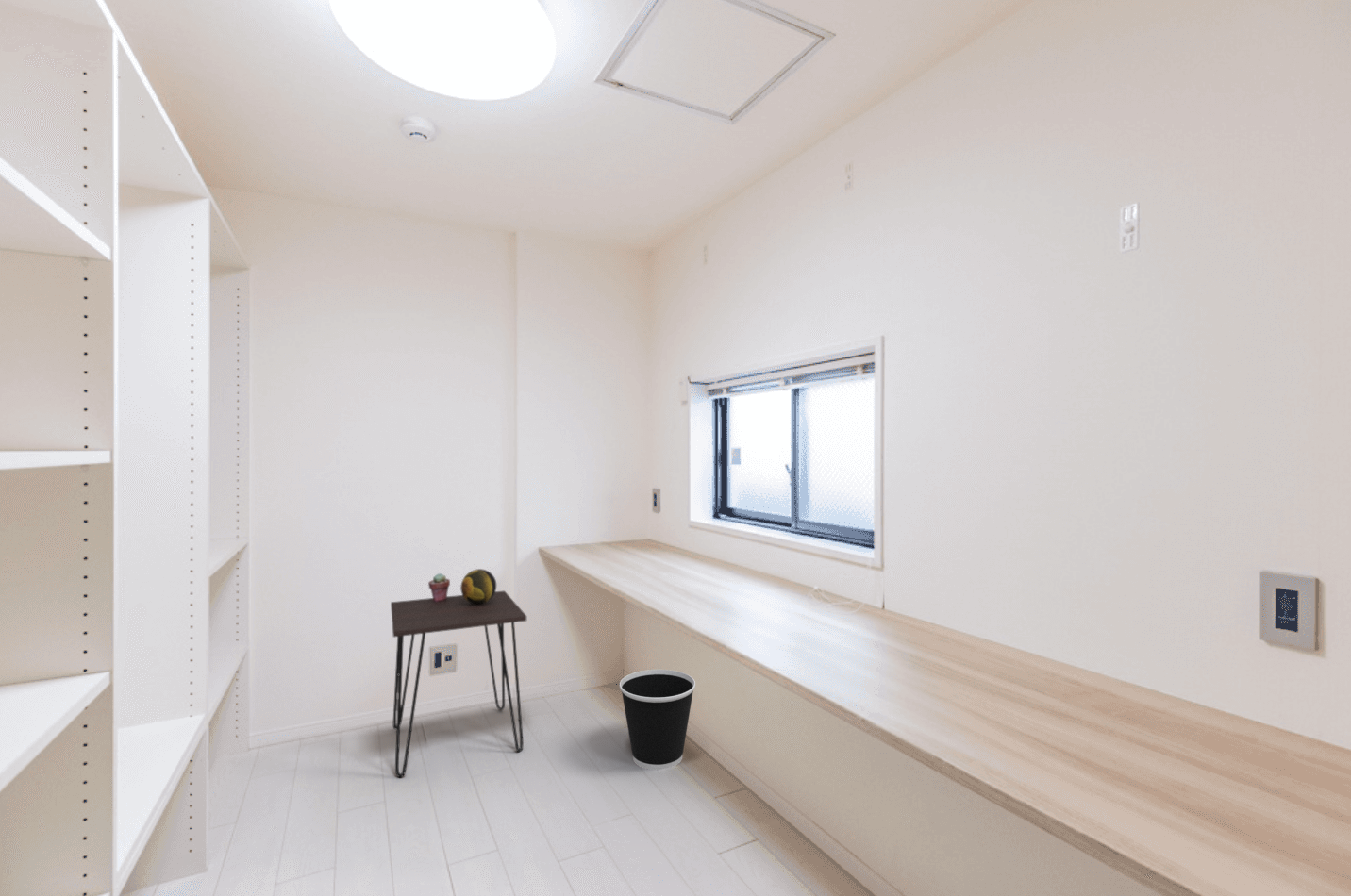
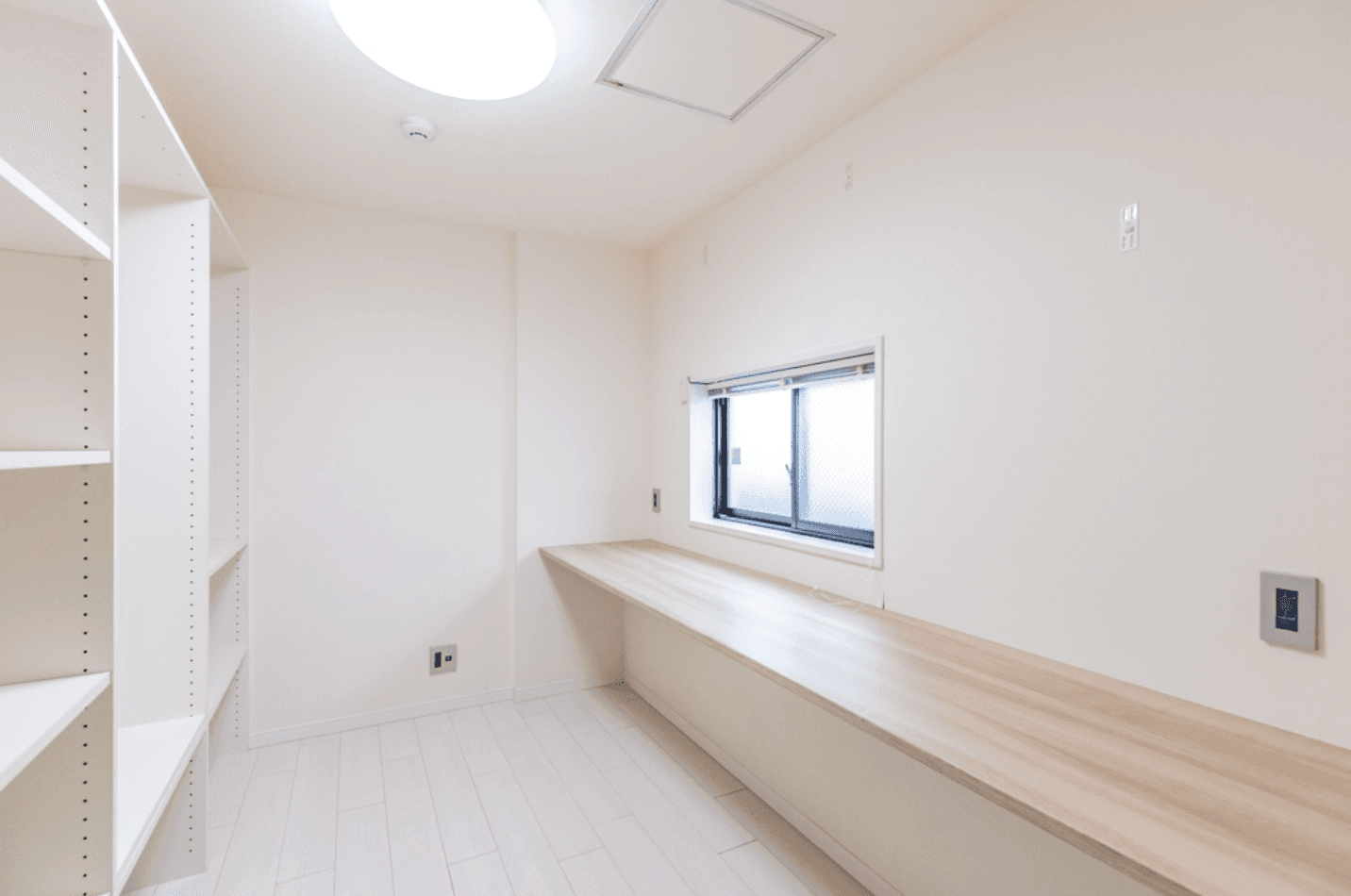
- decorative orb (478, 586)
- desk (491, 672)
- potted succulent (439, 586)
- wastebasket (658, 720)
